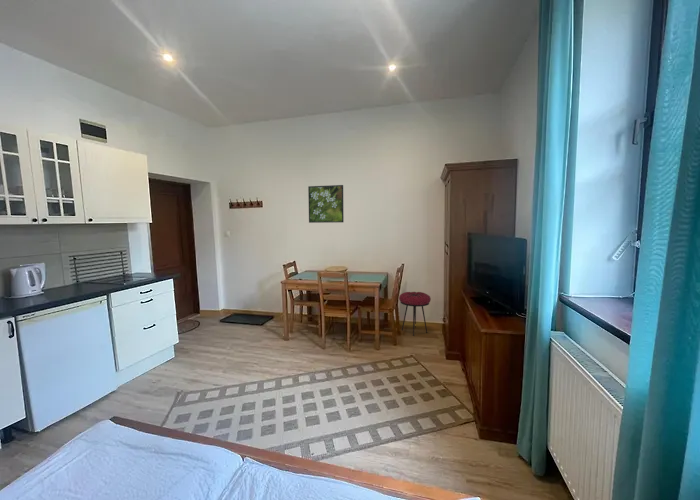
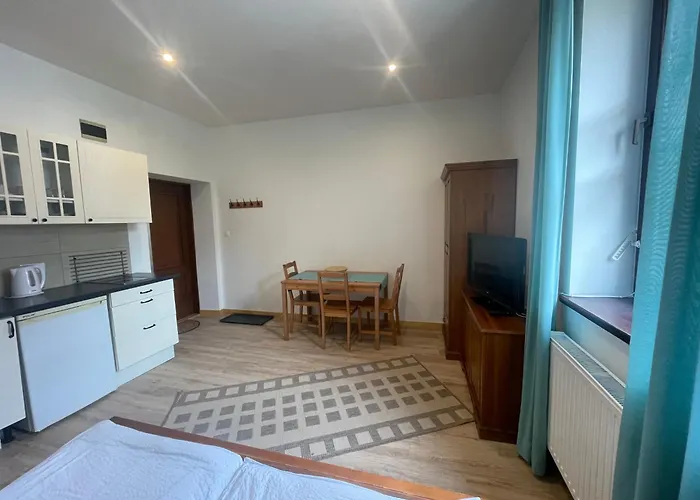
- stool (414, 312)
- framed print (325, 204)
